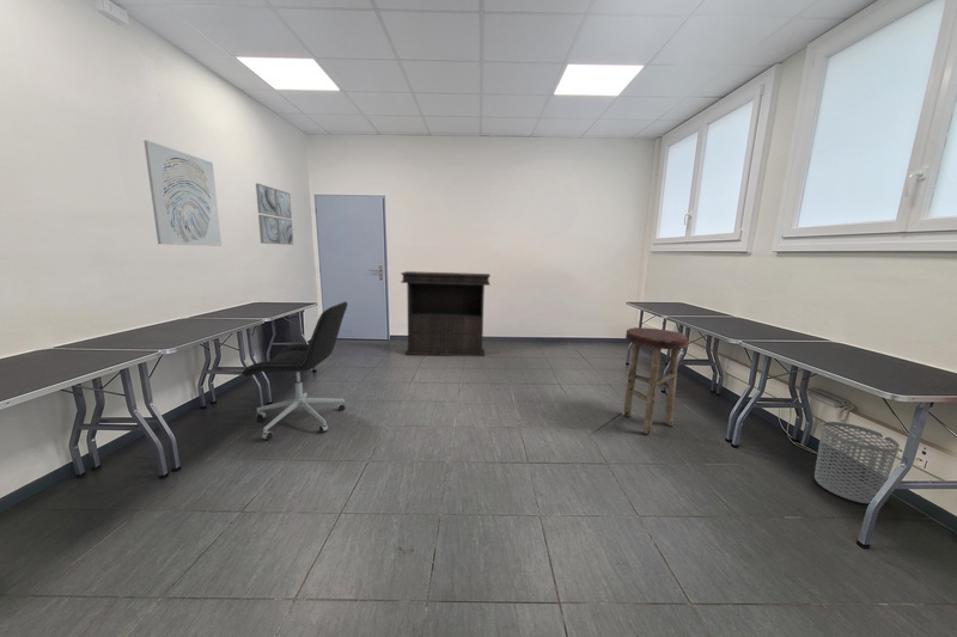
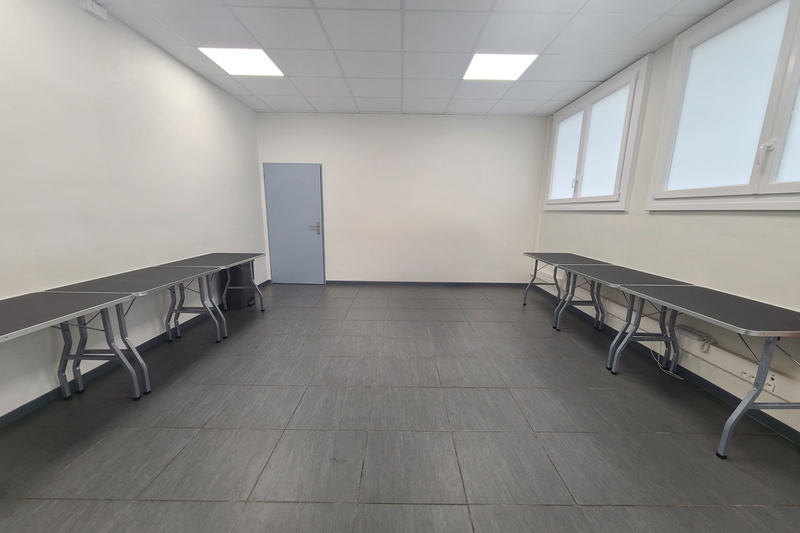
- office chair (298, 362)
- waste bin (852, 463)
- stool (651, 379)
- wall art (275, 215)
- console table (446, 313)
- wall art (187, 200)
